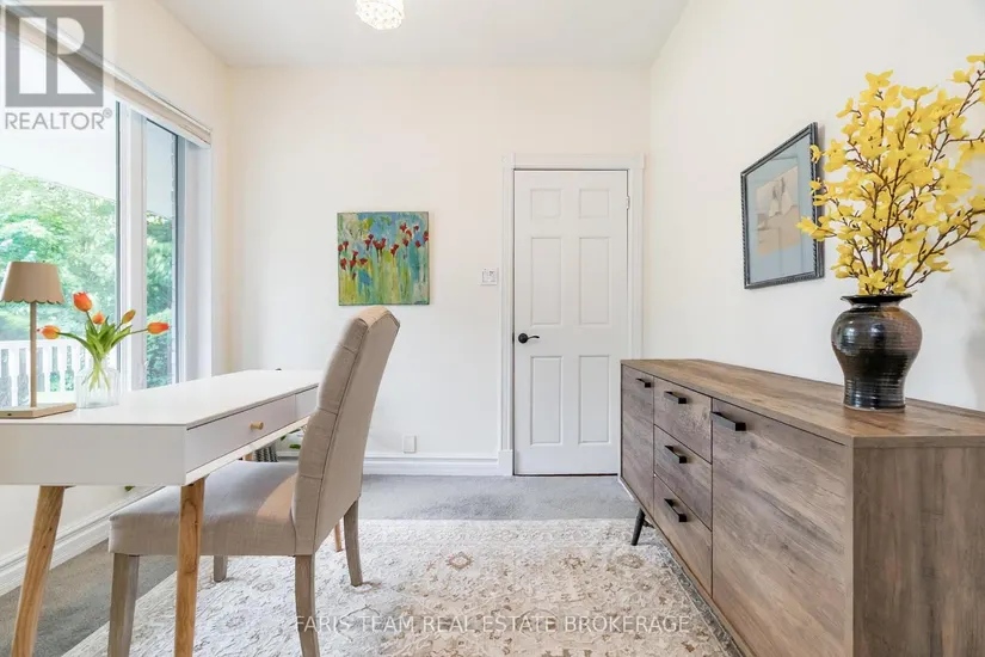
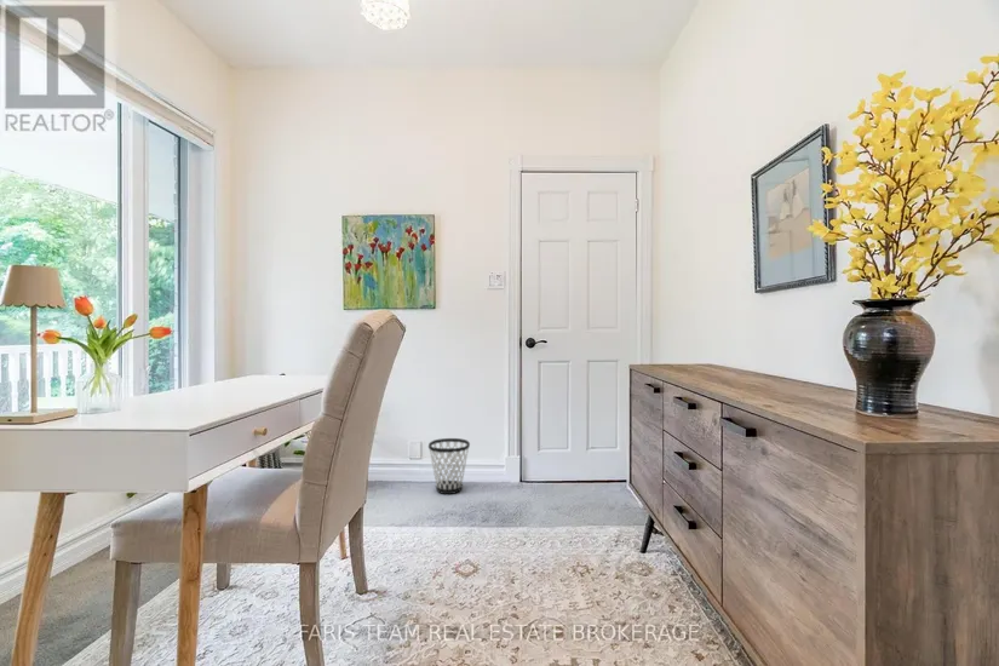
+ wastebasket (448, 466)
